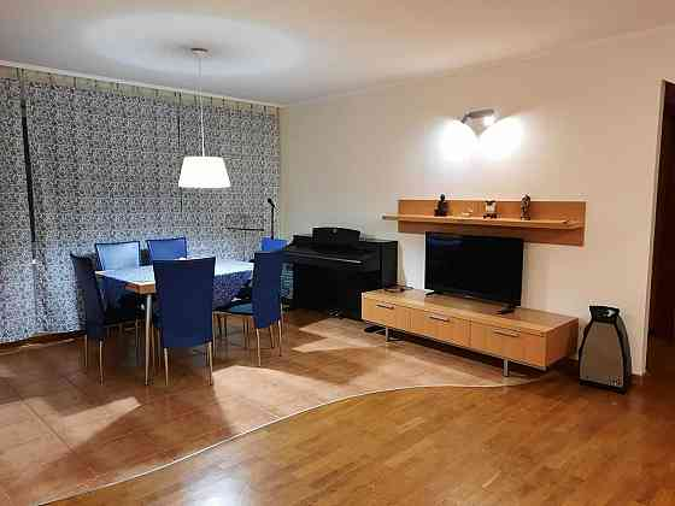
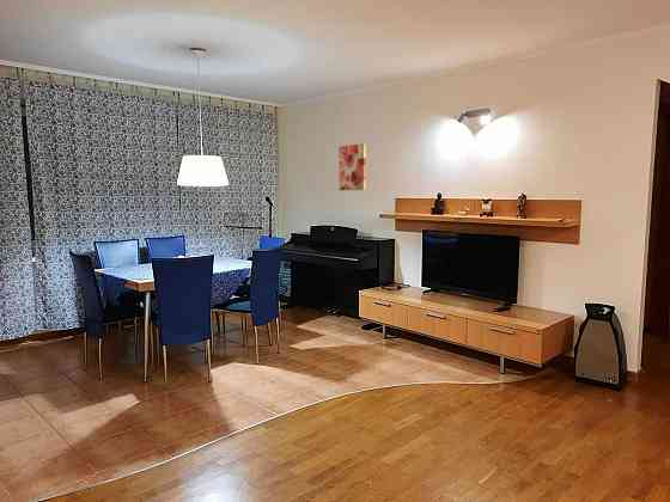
+ wall art (352, 167)
